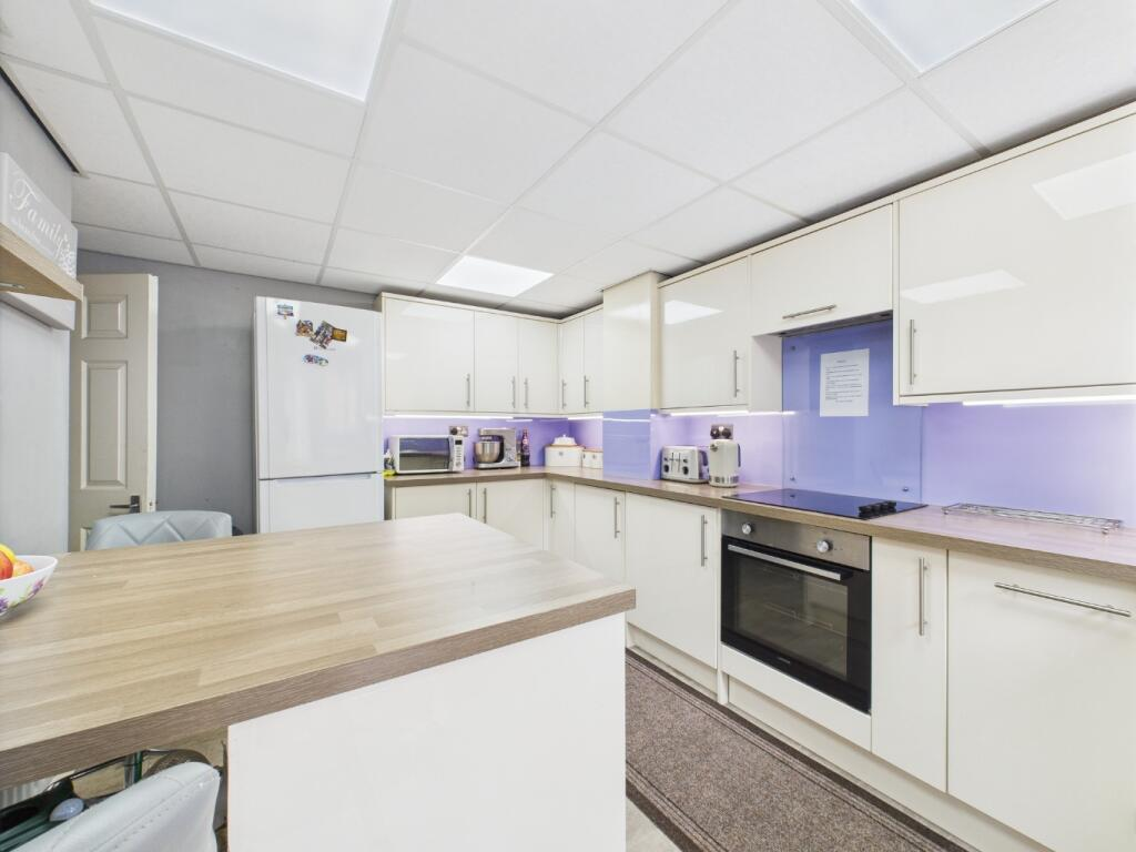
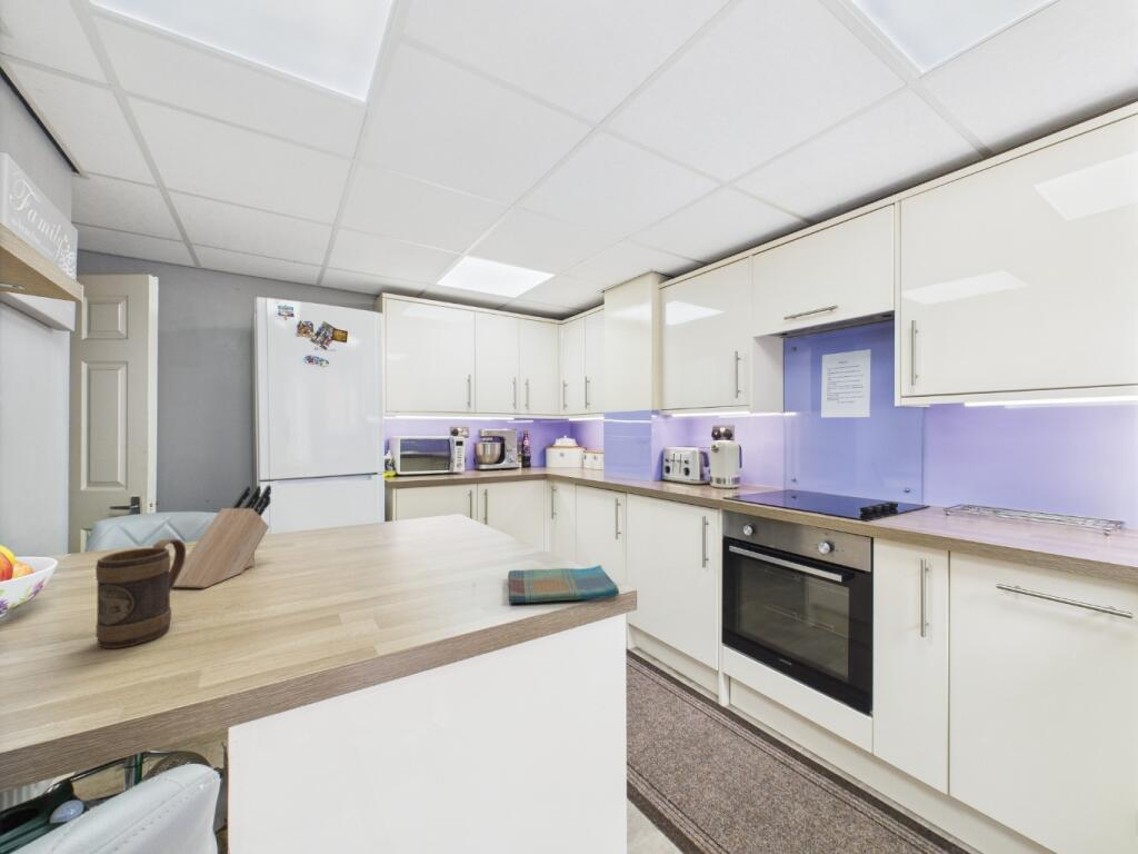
+ mug (148, 587)
+ knife block (228, 530)
+ dish towel (560, 582)
